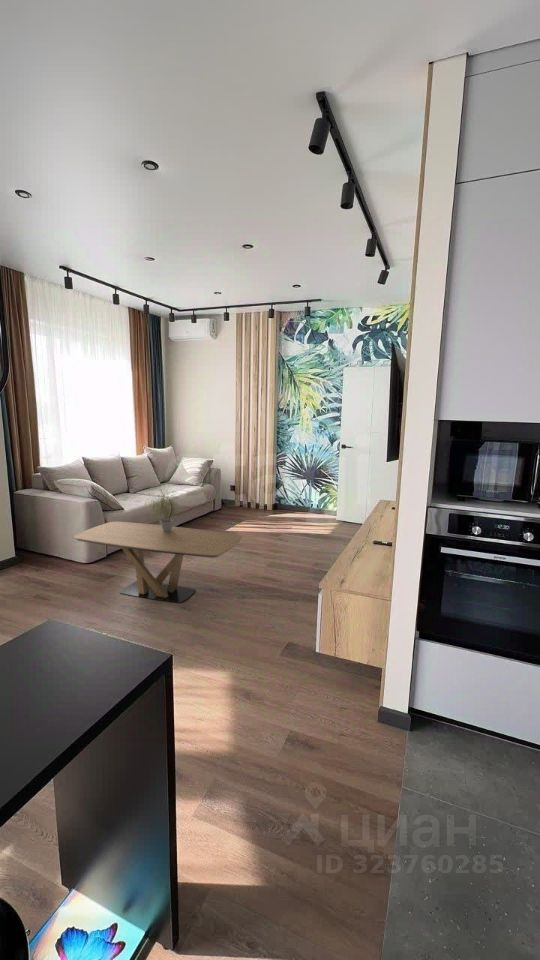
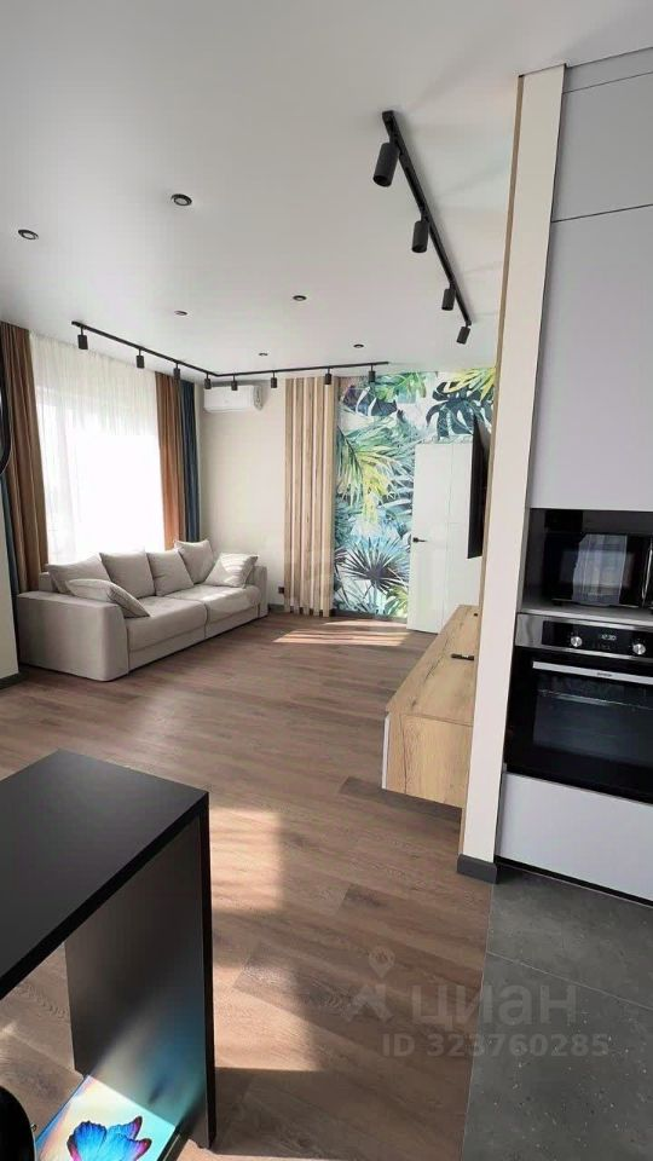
- potted plant (162, 508)
- coffee table (164, 568)
